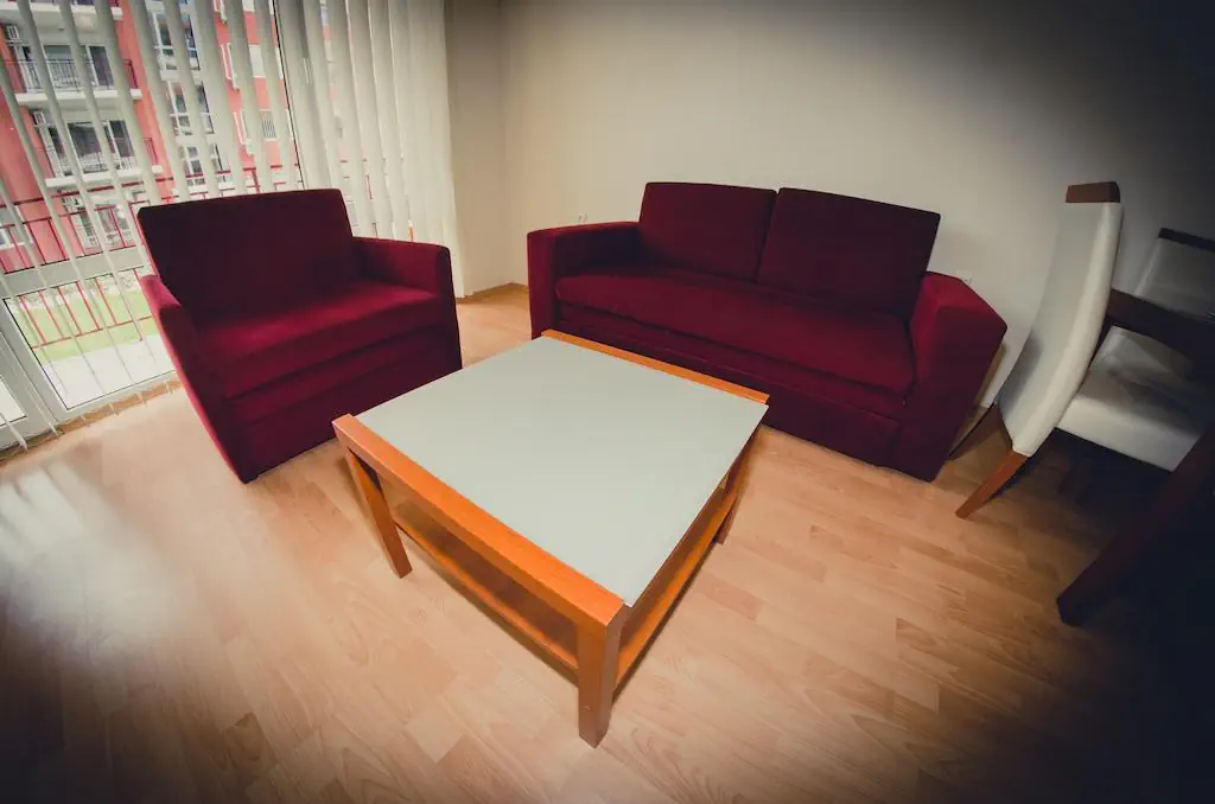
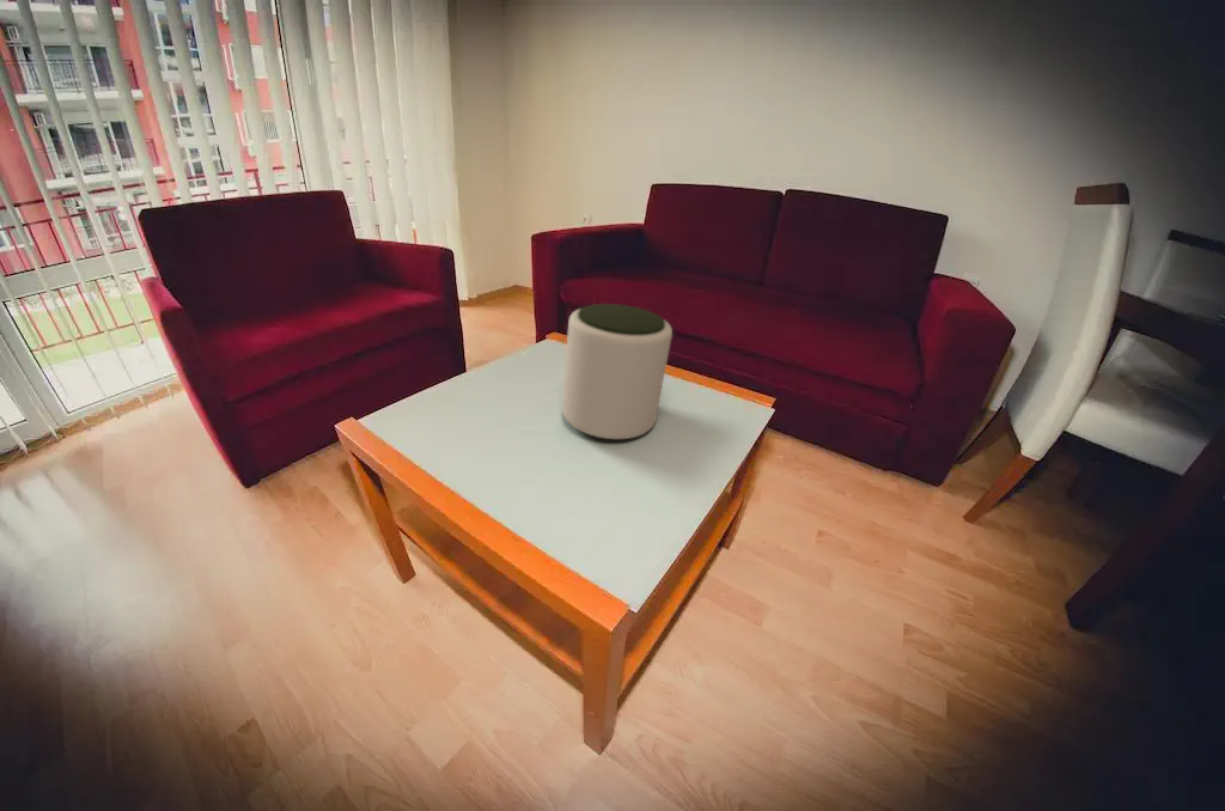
+ plant pot (614, 370)
